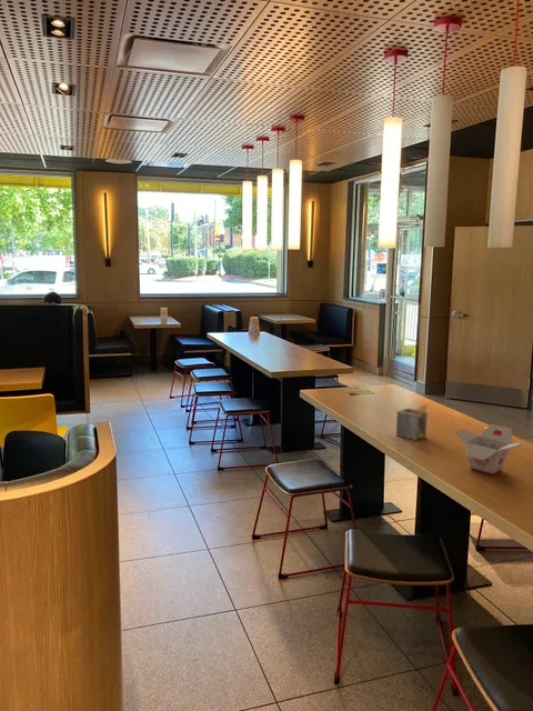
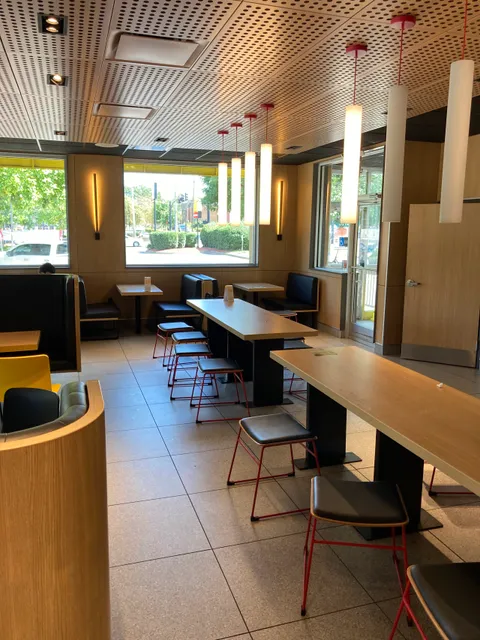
- takeout container (486, 450)
- napkin holder (412, 419)
